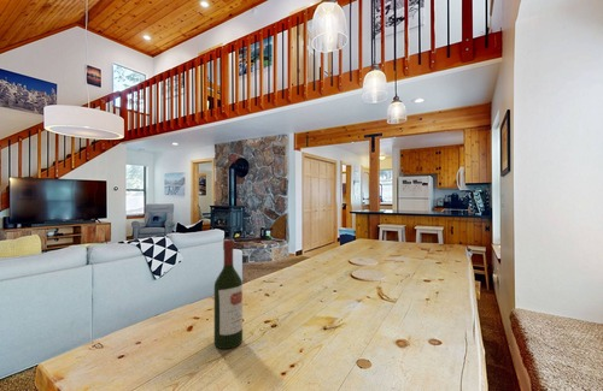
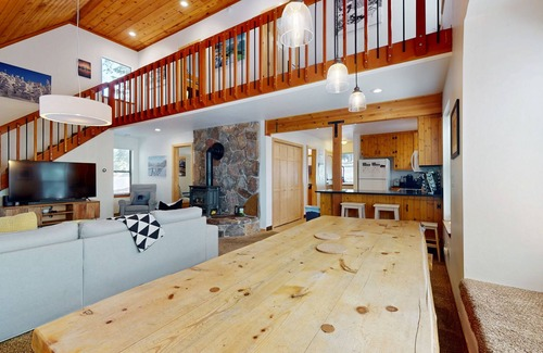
- wine bottle (228, 290)
